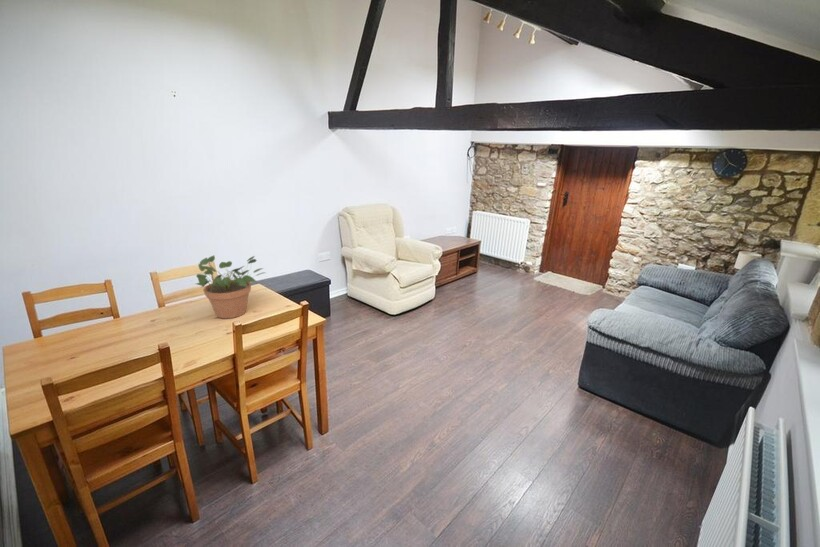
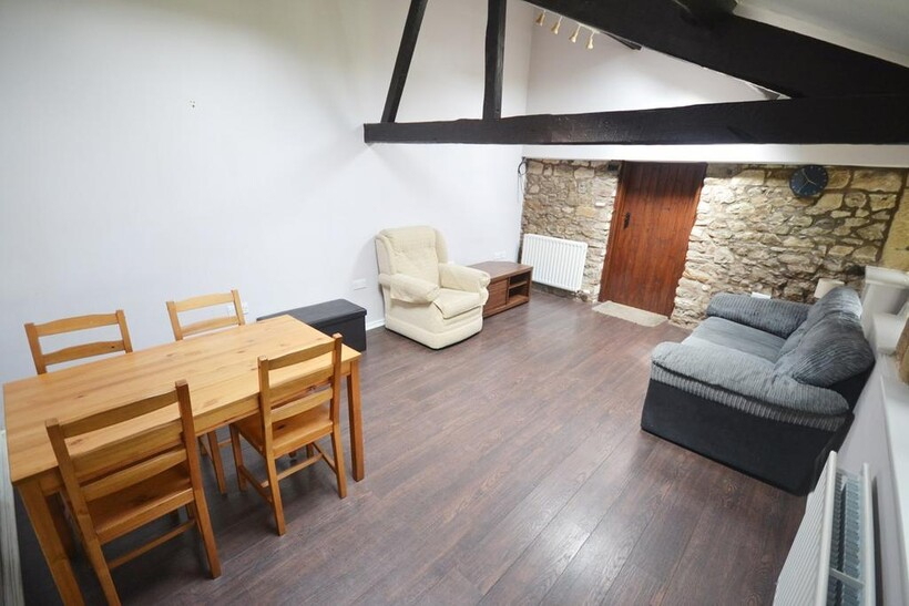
- potted plant (233, 285)
